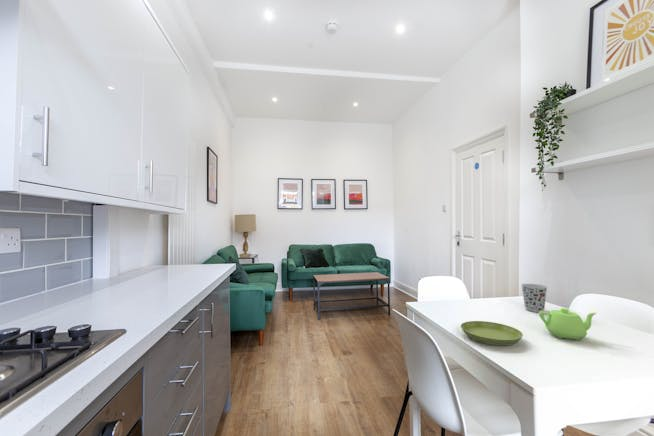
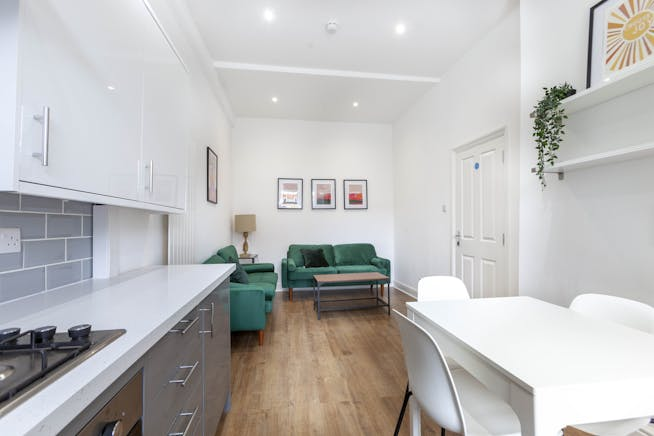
- cup (534, 297)
- teapot (567, 322)
- saucer (490, 333)
